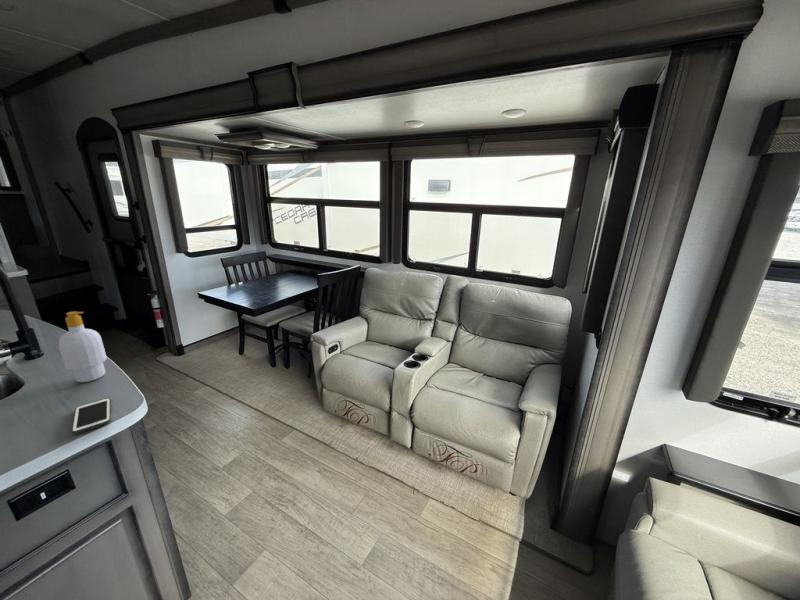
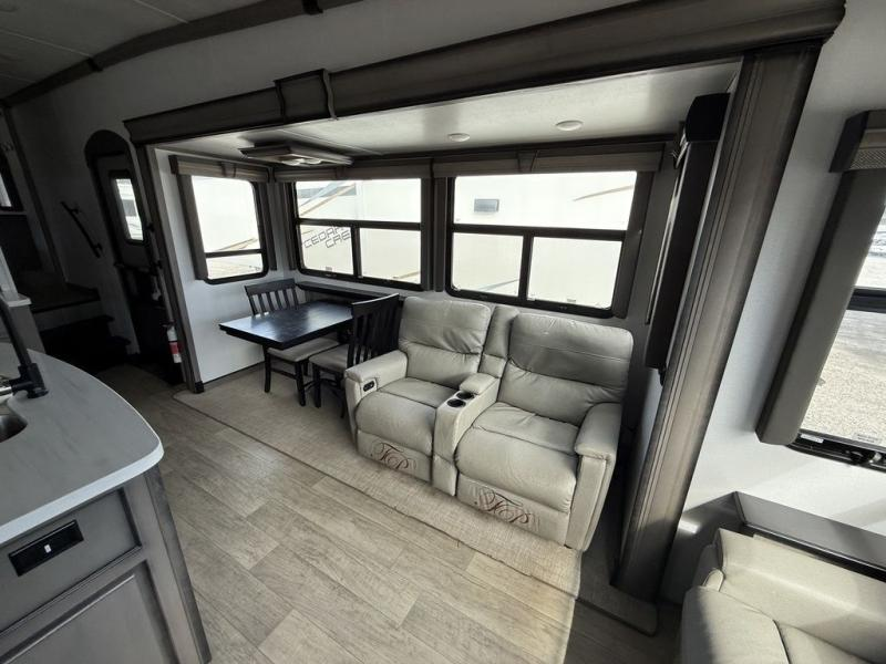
- soap bottle (81, 346)
- cell phone (92, 414)
